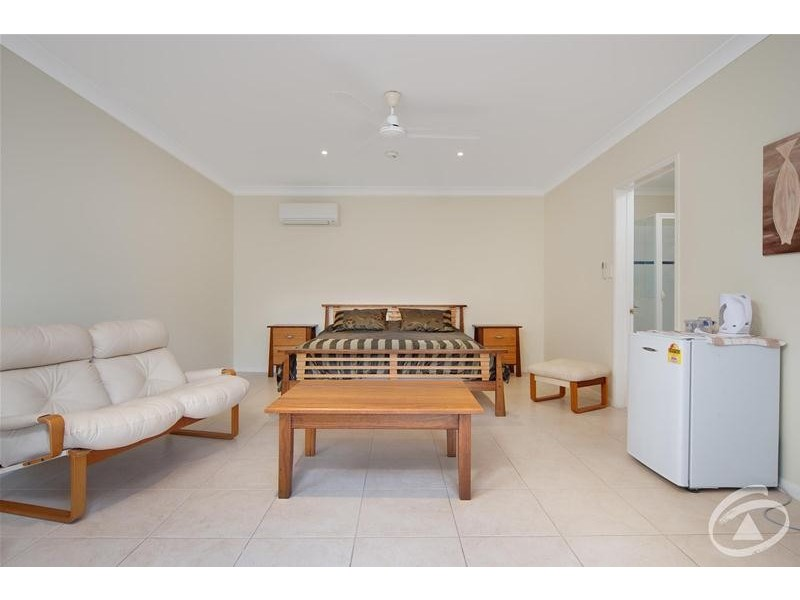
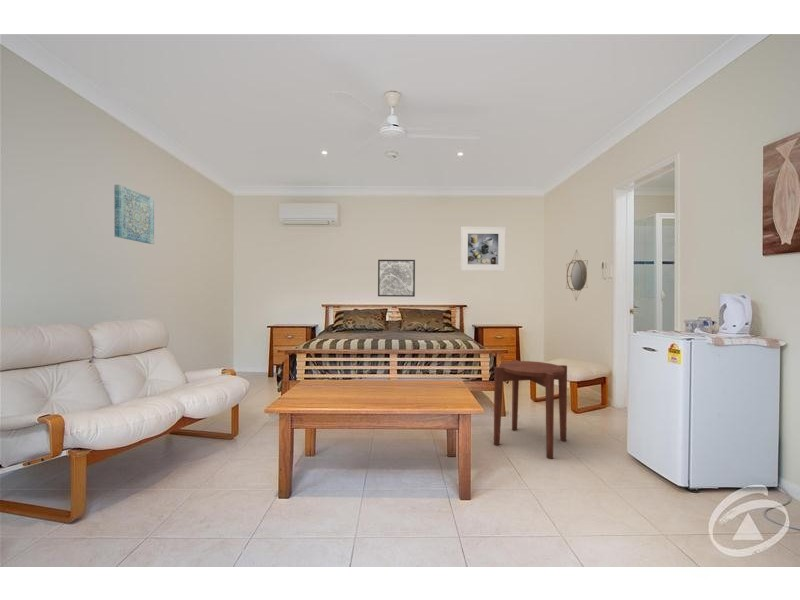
+ wall art (396, 278)
+ home mirror (576, 275)
+ wall art (135, 216)
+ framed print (482, 249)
+ side table (517, 404)
